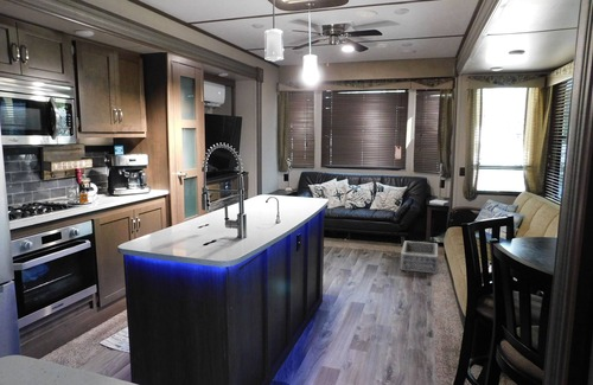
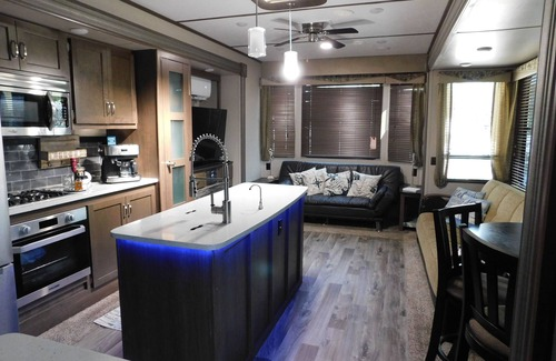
- basket (419, 256)
